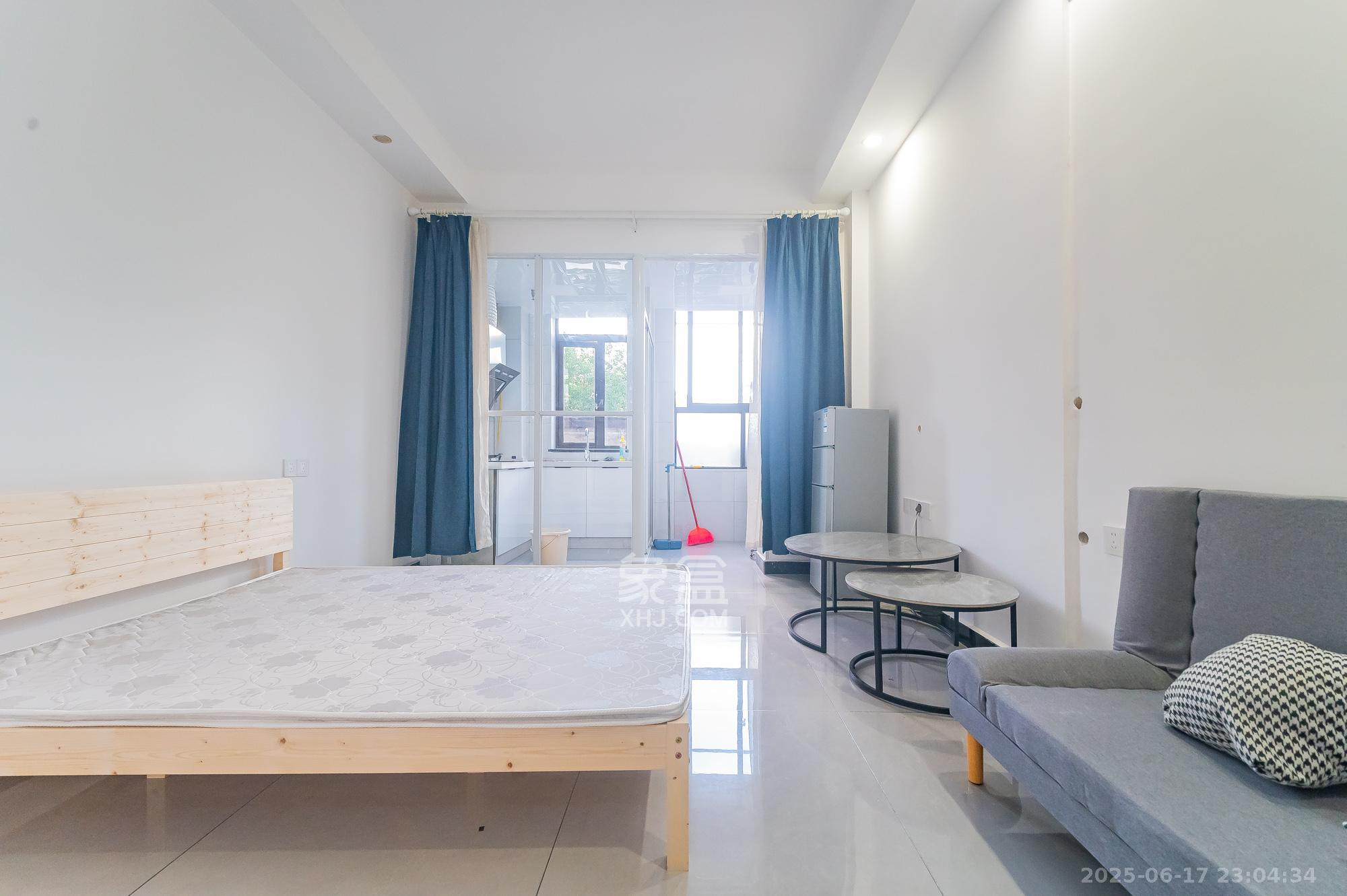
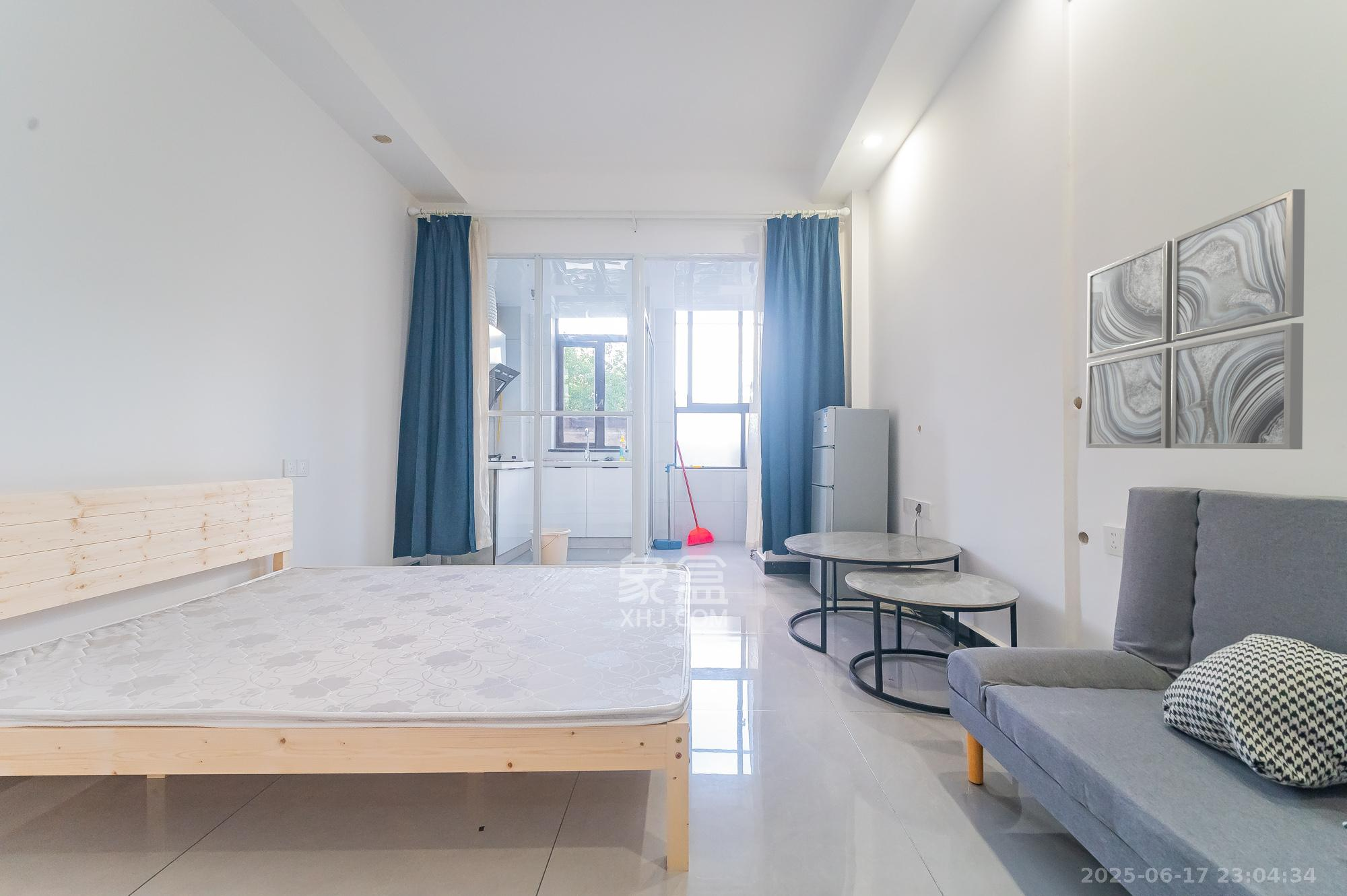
+ wall art (1173, 342)
